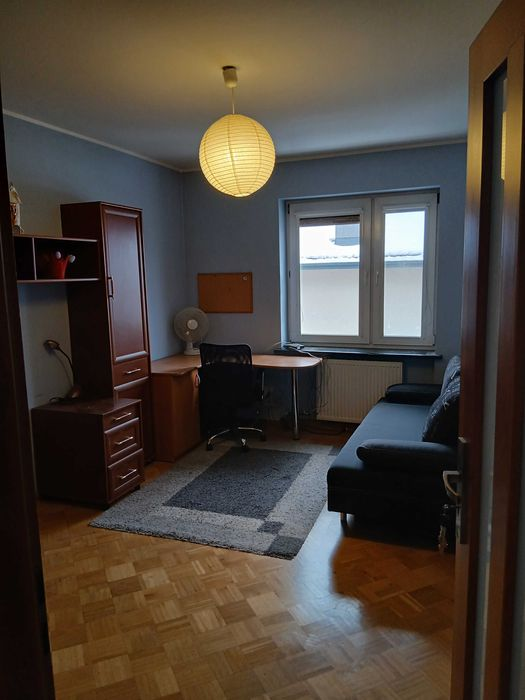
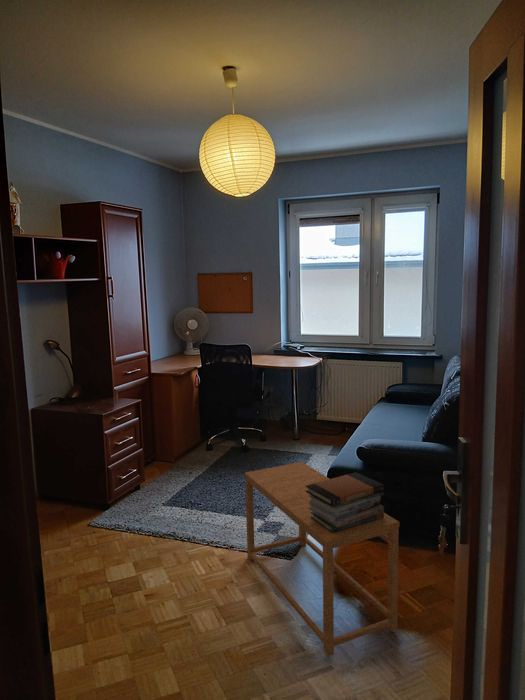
+ book stack (345, 501)
+ side table (312, 543)
